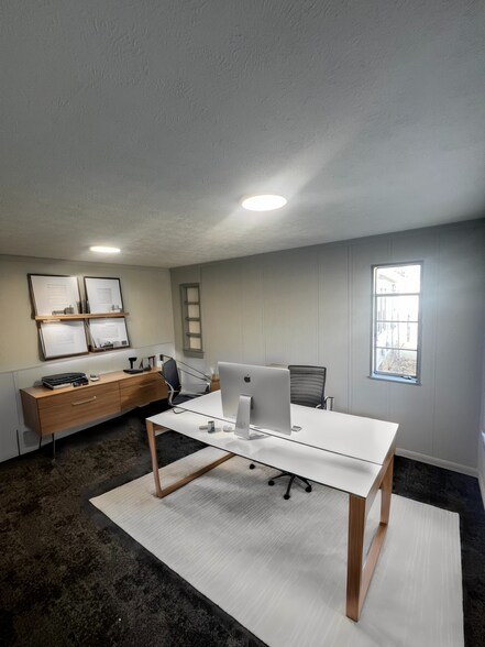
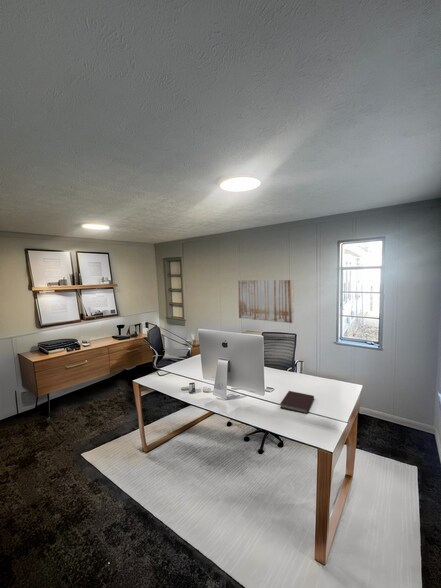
+ wall art (264, 300)
+ notebook (297, 401)
